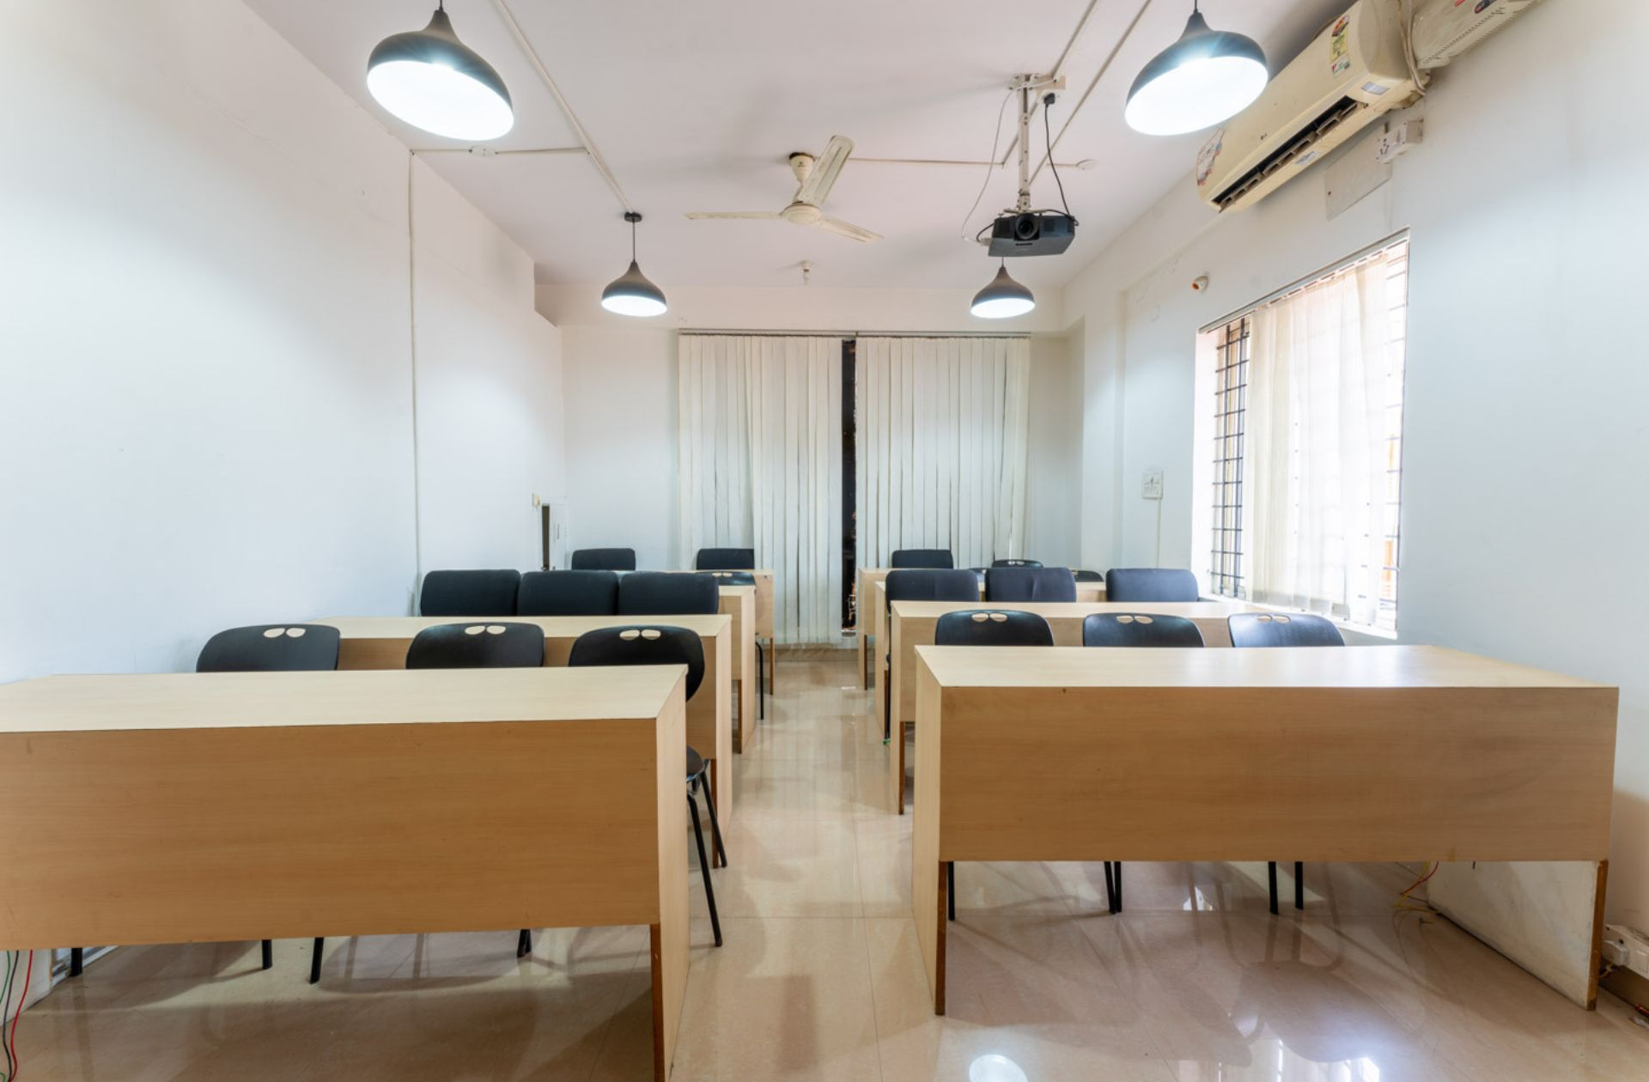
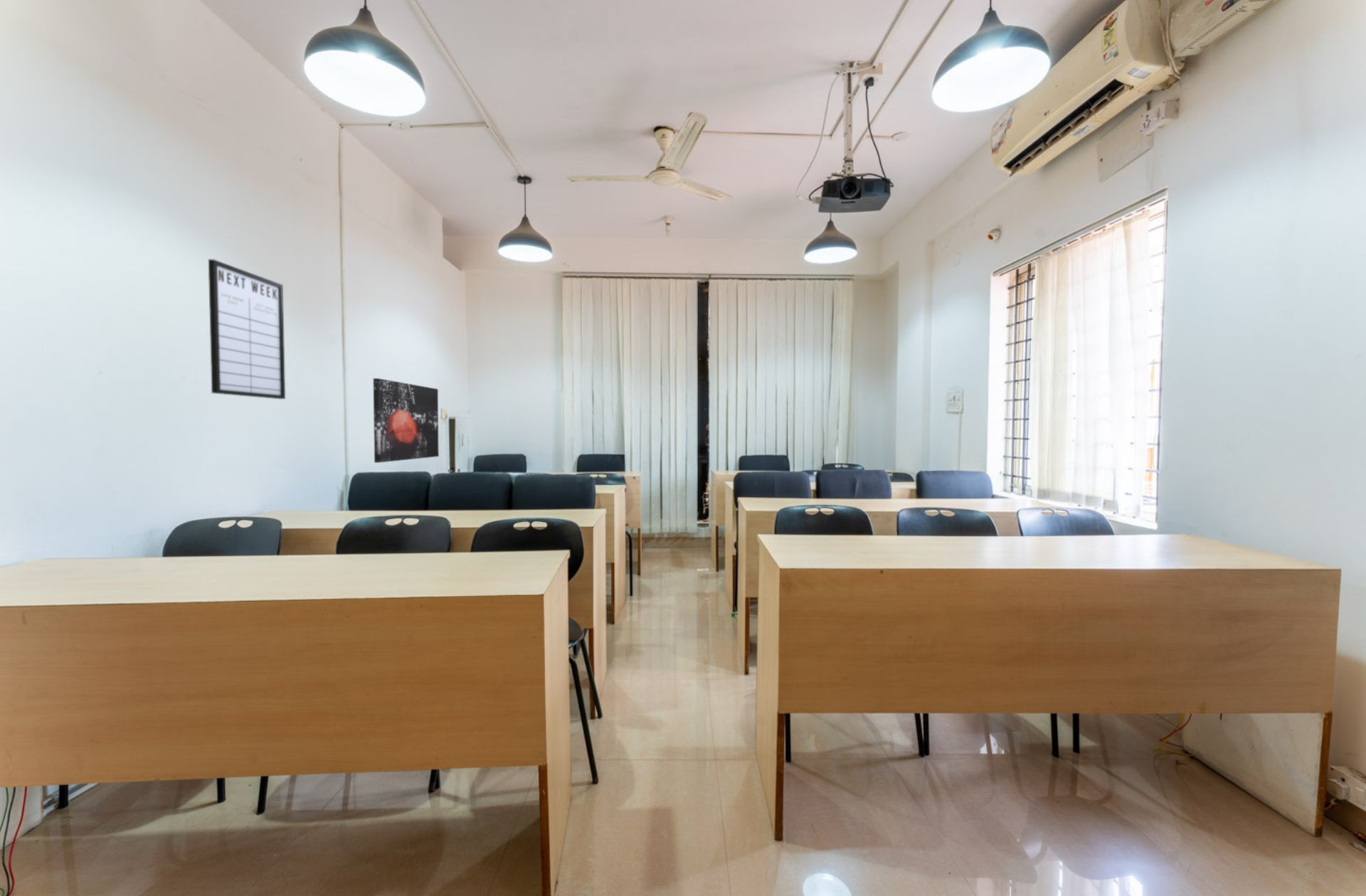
+ wall art (409, 422)
+ writing board (250, 335)
